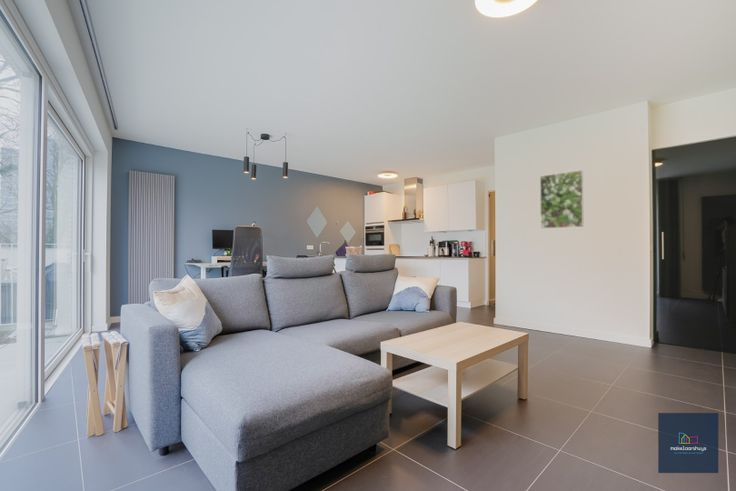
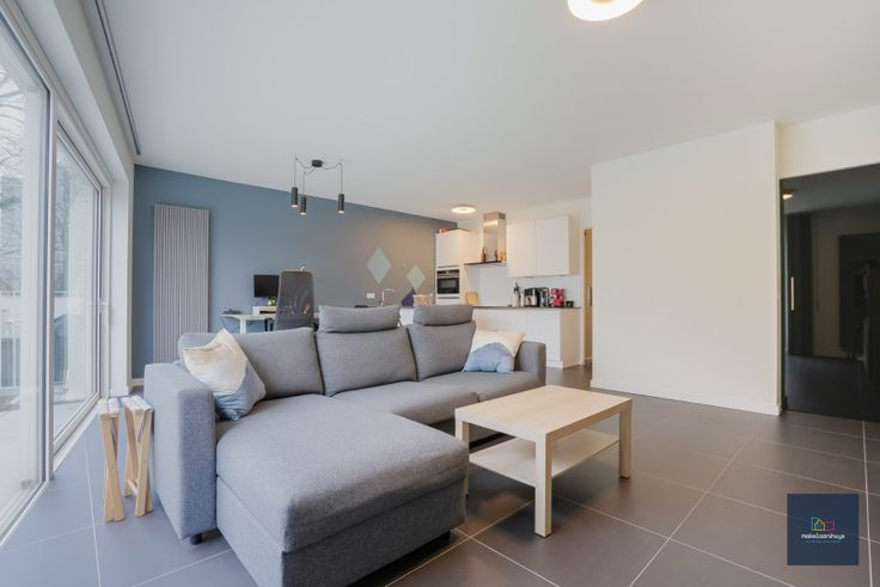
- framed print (560, 200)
